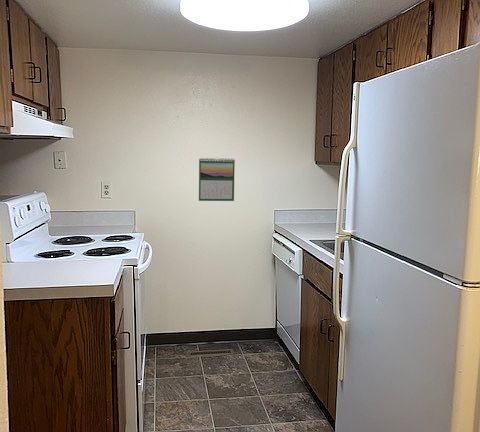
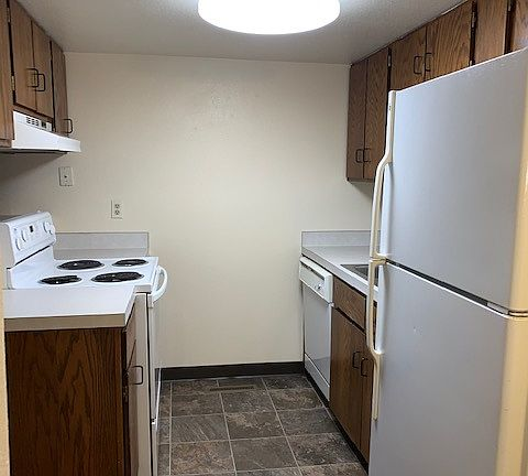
- calendar (216, 179)
